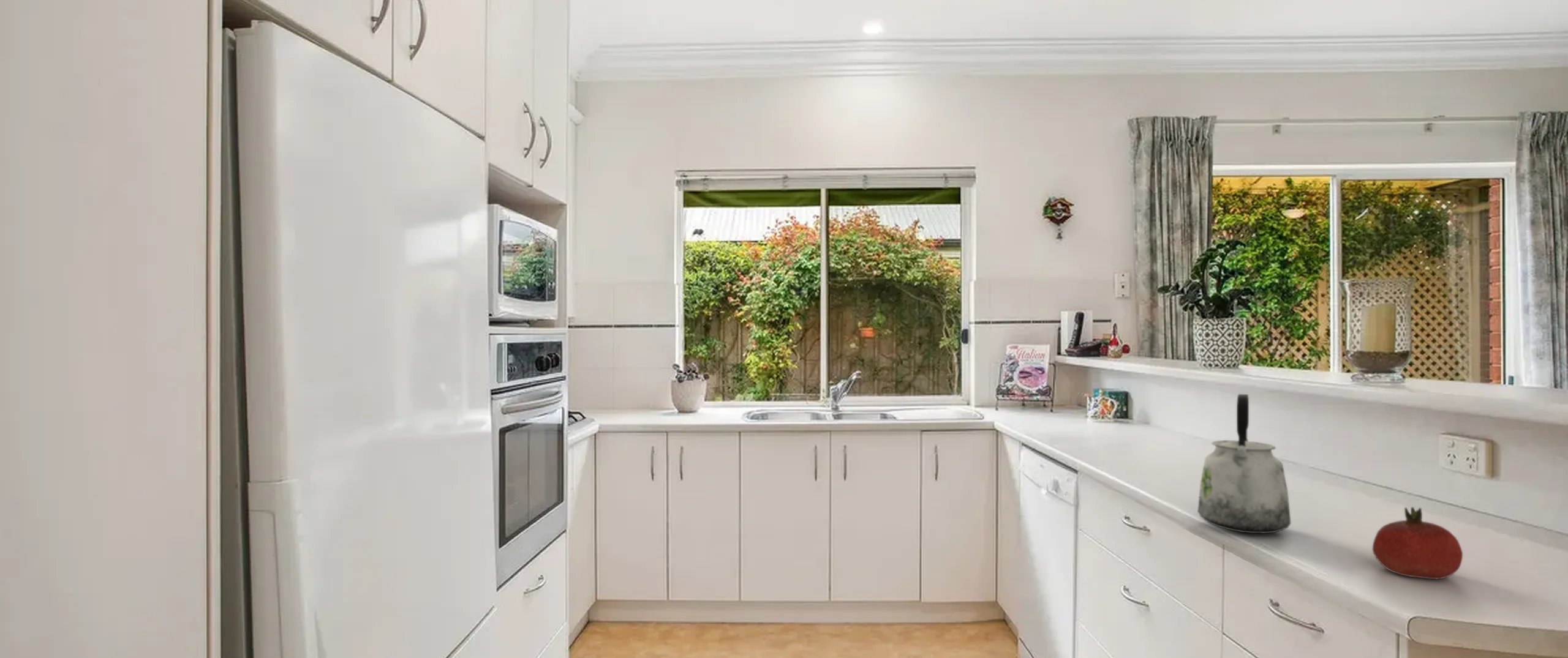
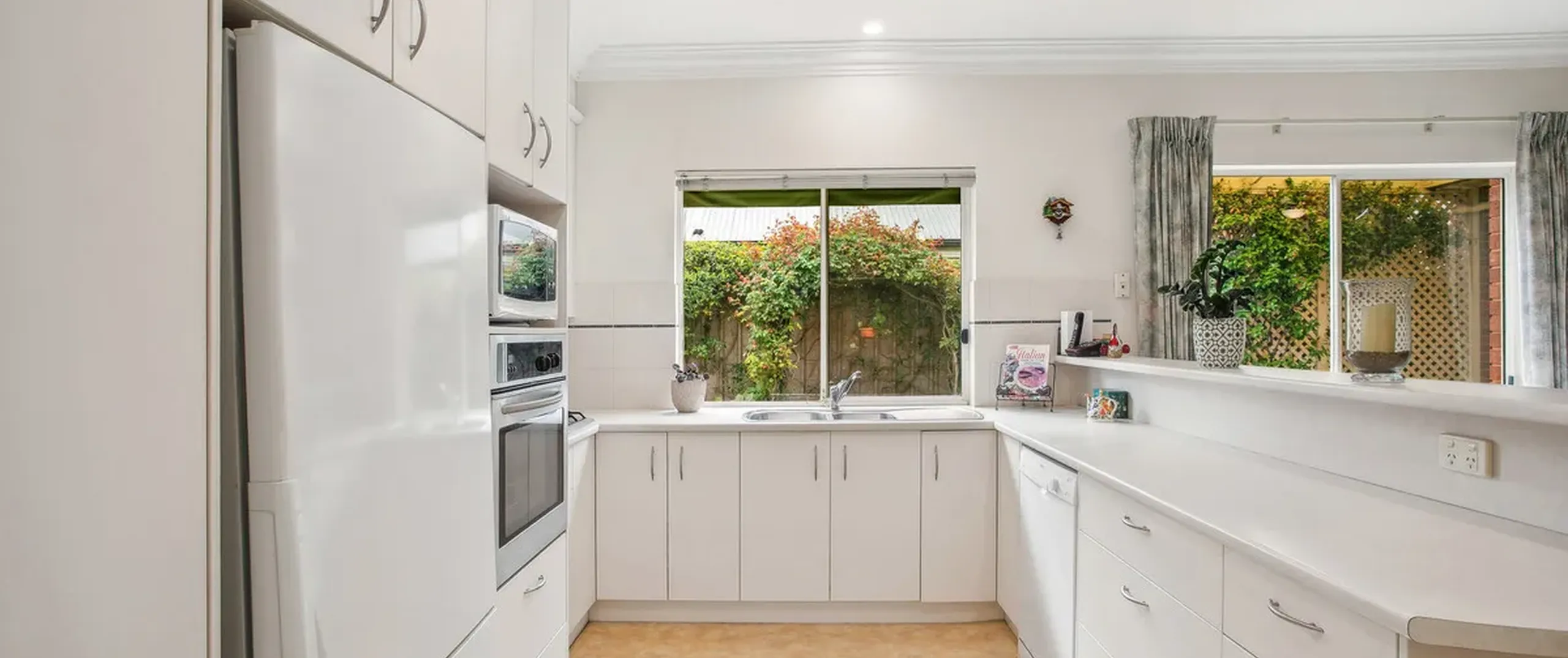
- kettle (1243, 458)
- fruit (1415, 539)
